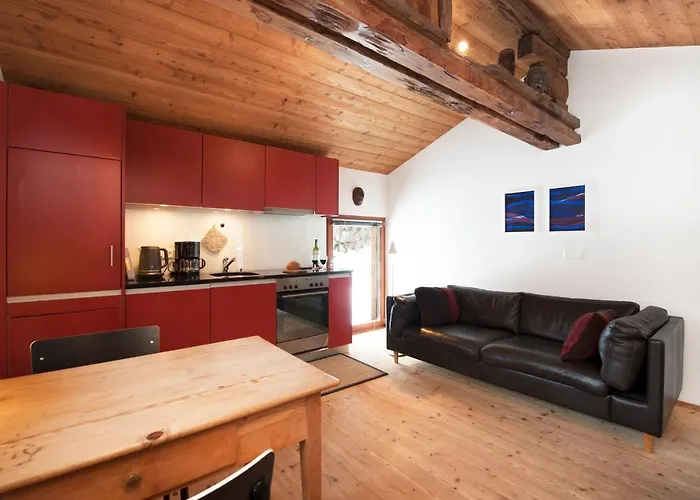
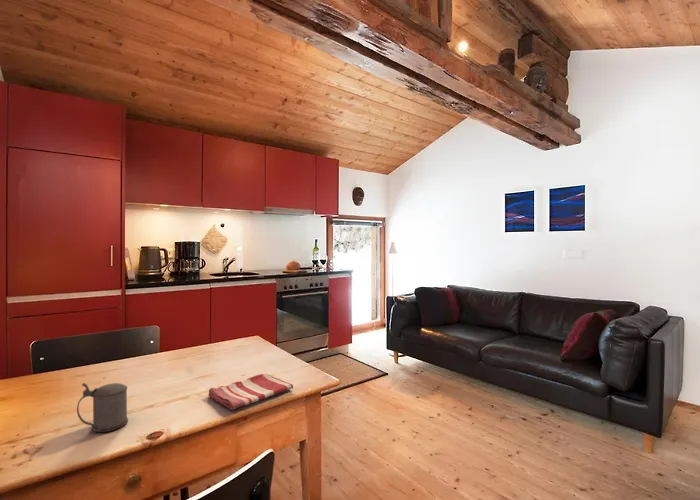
+ dish towel (251, 389)
+ beer stein (103, 403)
